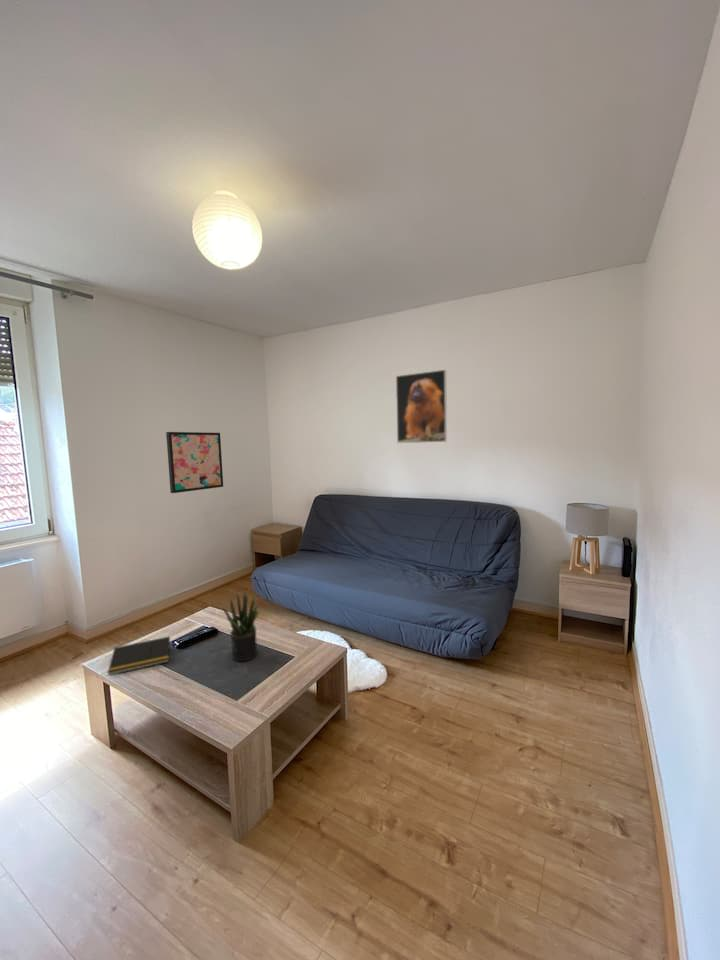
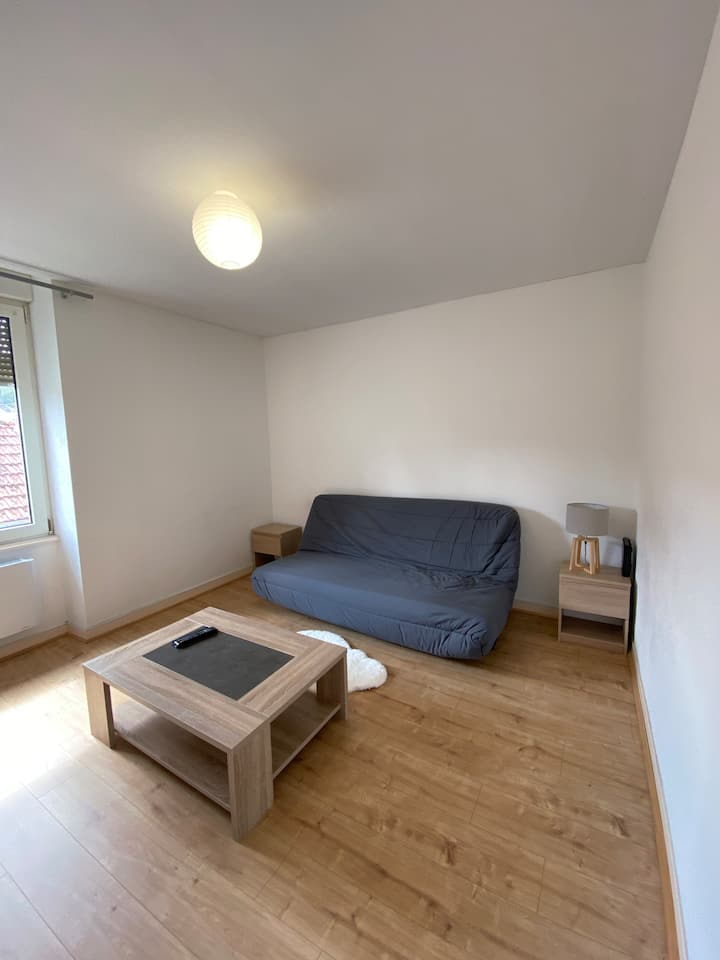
- notepad (141, 654)
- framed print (420, 408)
- potted plant (240, 625)
- wall art (196, 461)
